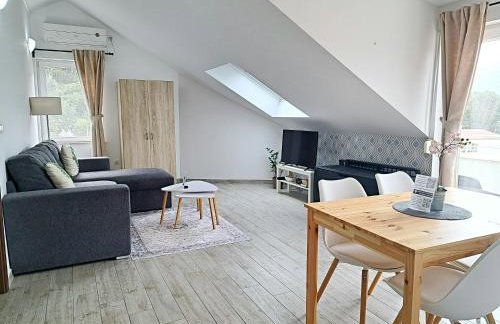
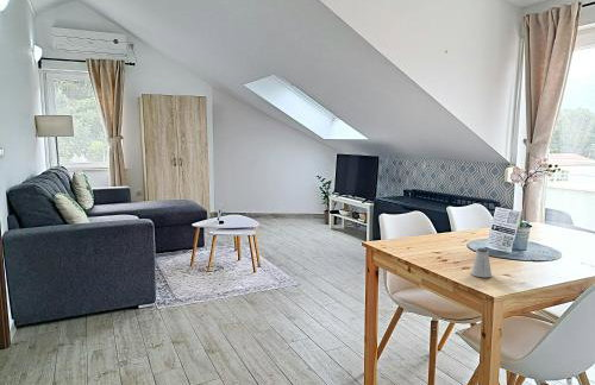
+ saltshaker (481, 261)
